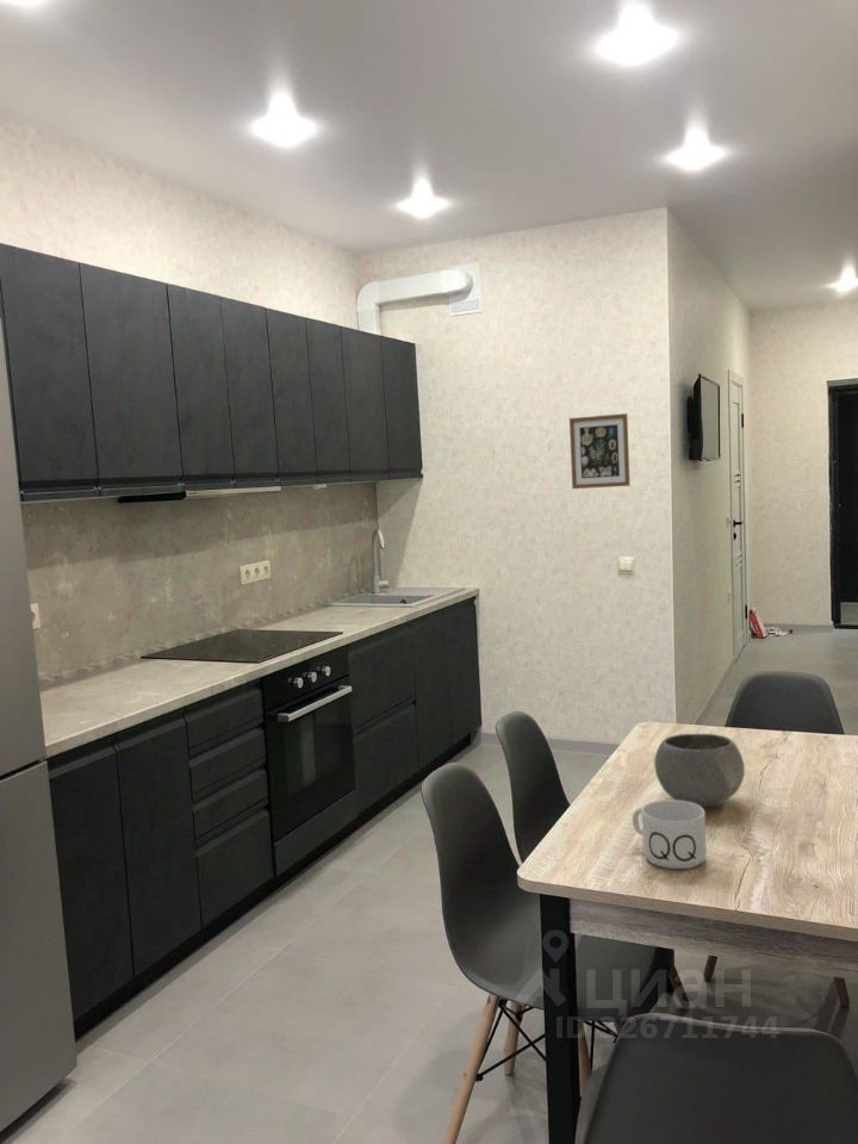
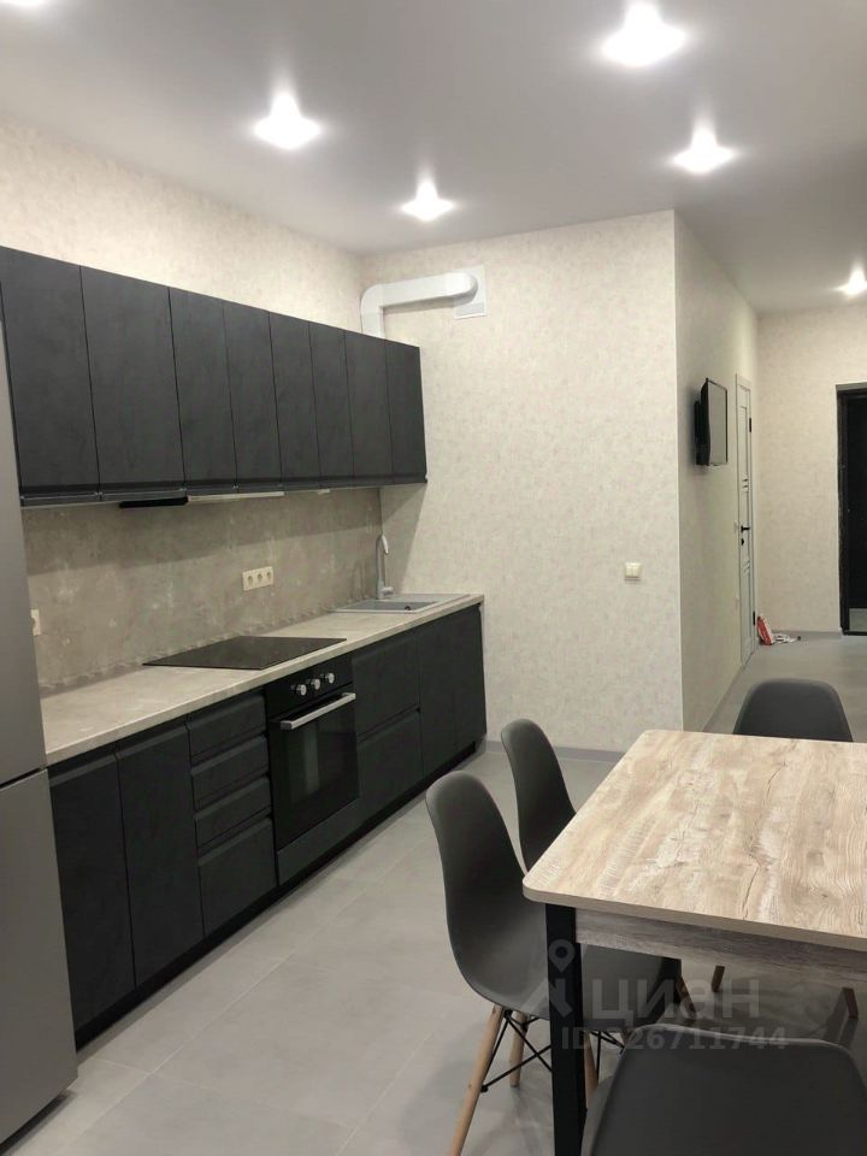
- mug (664, 831)
- wall art (598, 452)
- bowl (698, 771)
